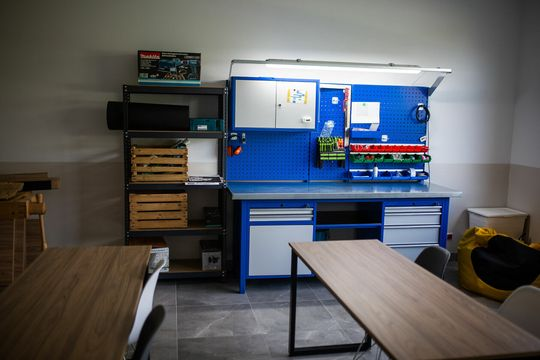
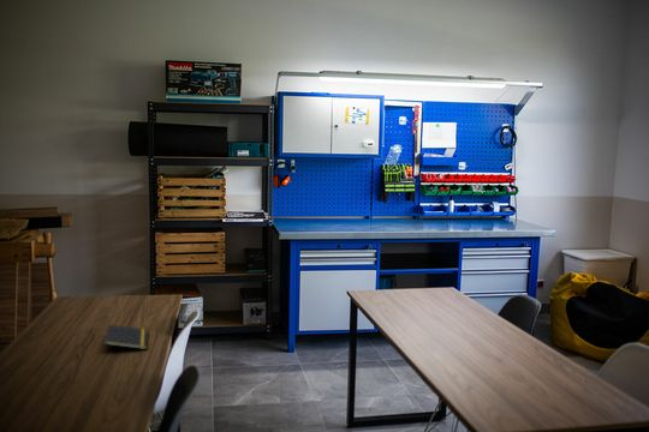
+ notepad (126, 336)
